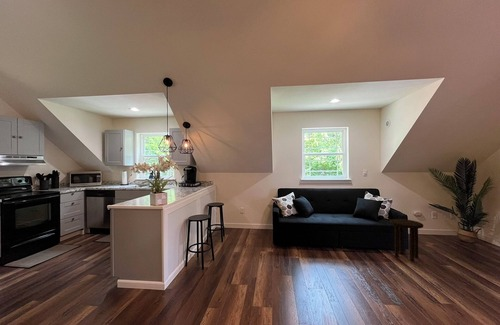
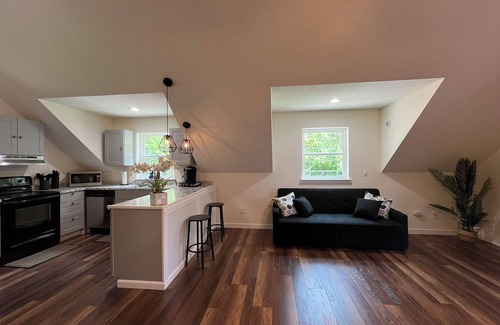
- side table (402, 239)
